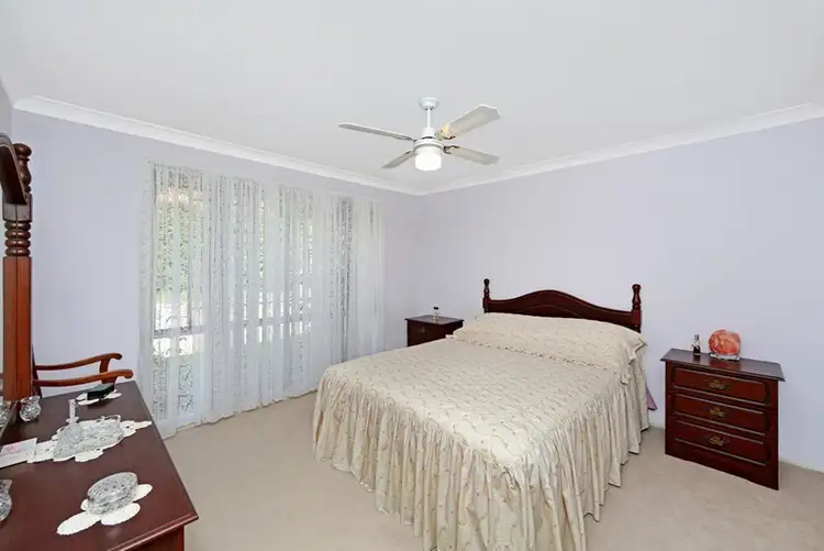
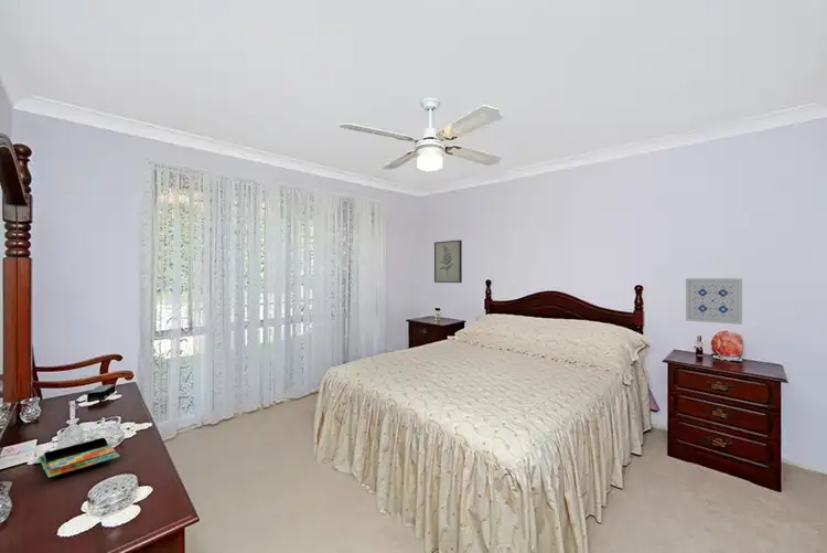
+ book (78, 455)
+ wall art (712, 300)
+ wall art (448, 262)
